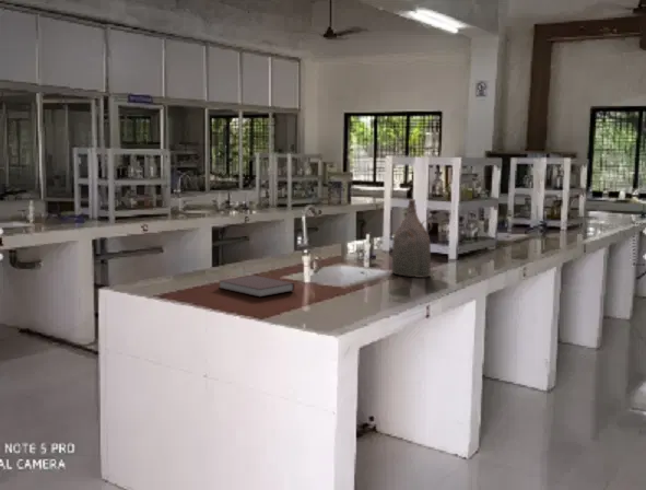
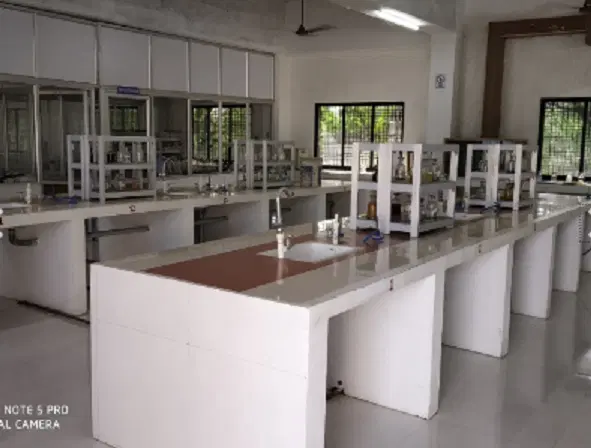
- flask (412, 236)
- notebook (256, 285)
